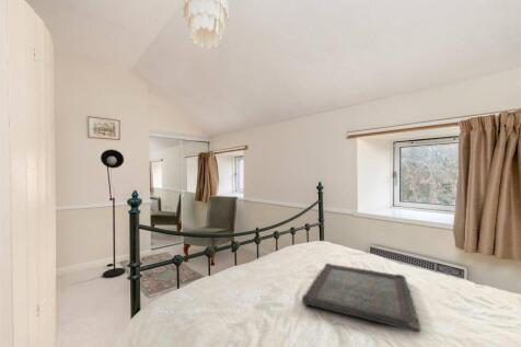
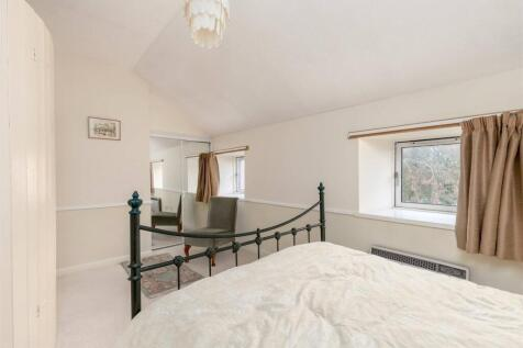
- floor lamp (113, 210)
- serving tray (360, 288)
